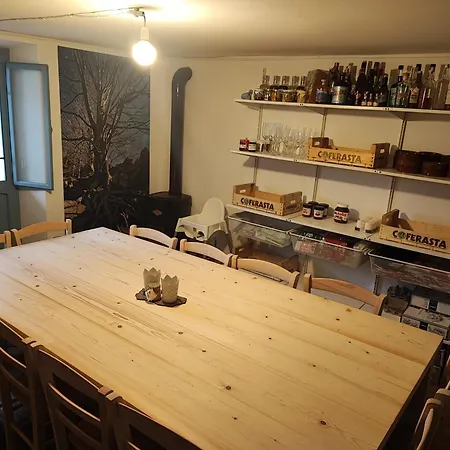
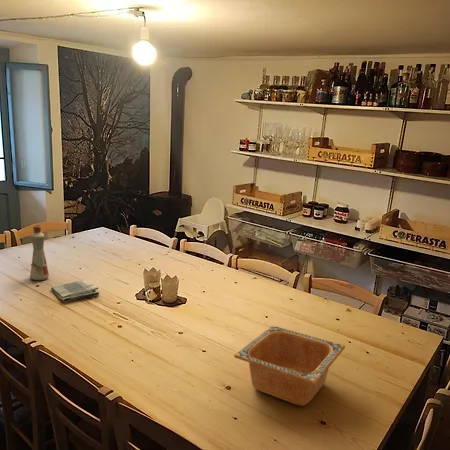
+ dish towel (75, 289)
+ serving bowl (289, 367)
+ bottle (38, 251)
